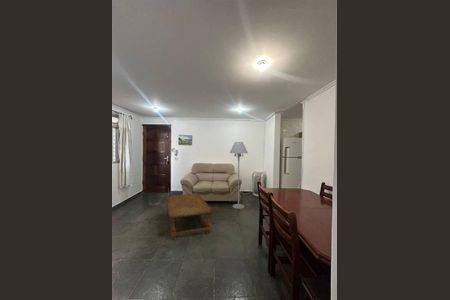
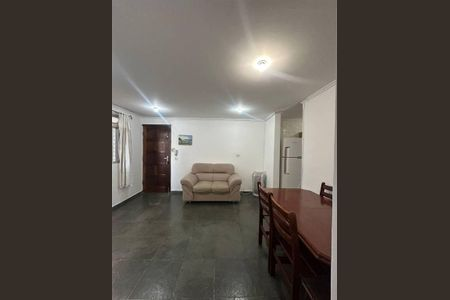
- floor lamp (238, 174)
- coffee table (186, 212)
